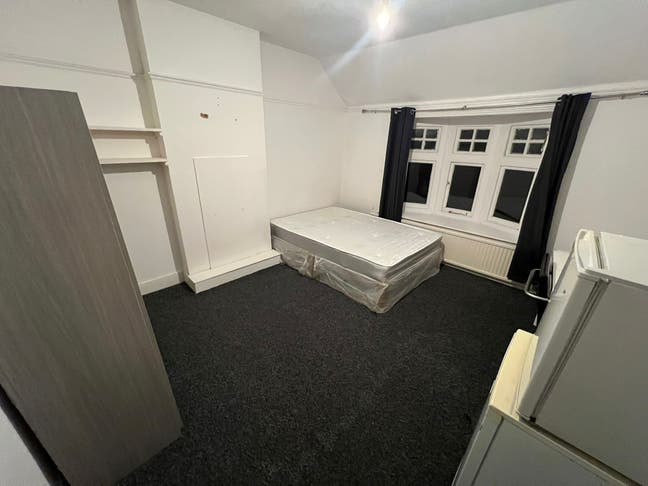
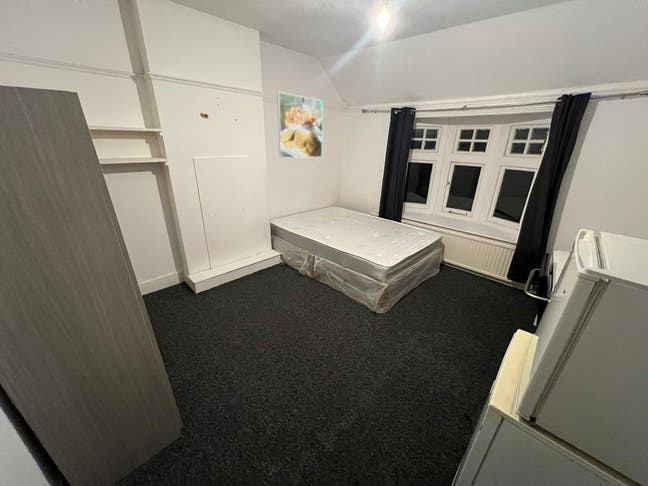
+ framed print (301, 128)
